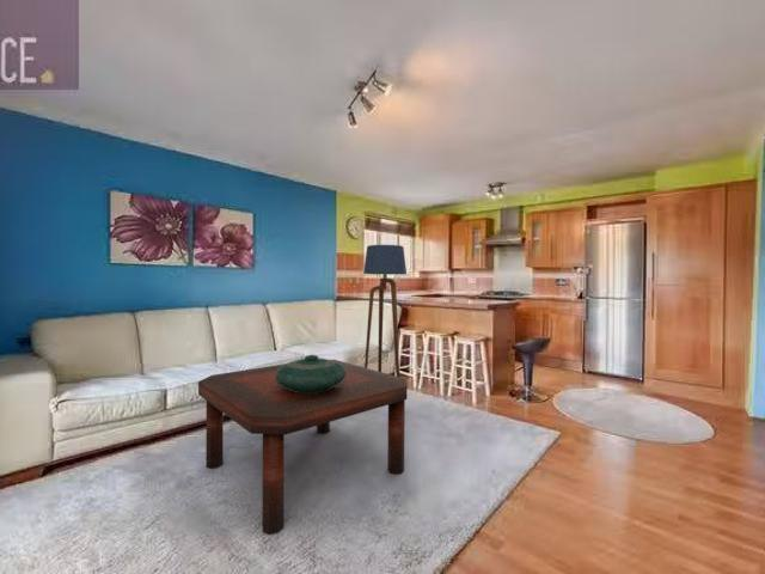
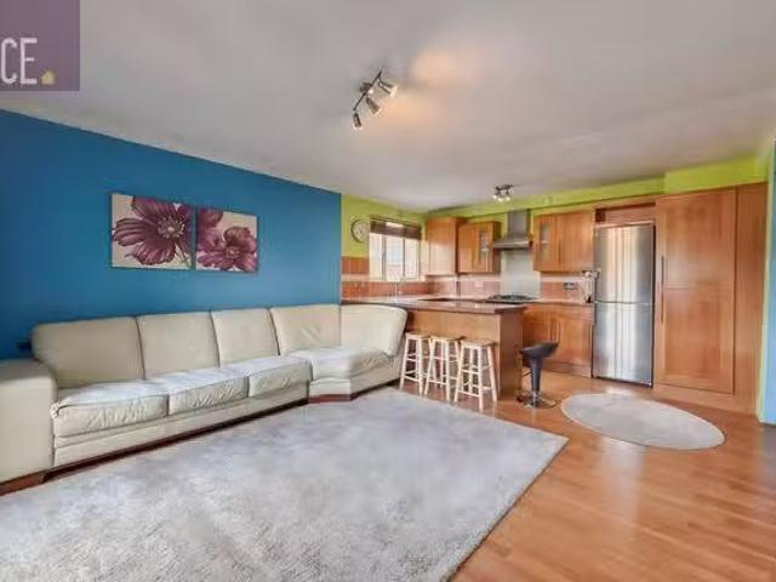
- decorative bowl (311, 371)
- floor lamp (381, 319)
- coffee table (304, 422)
